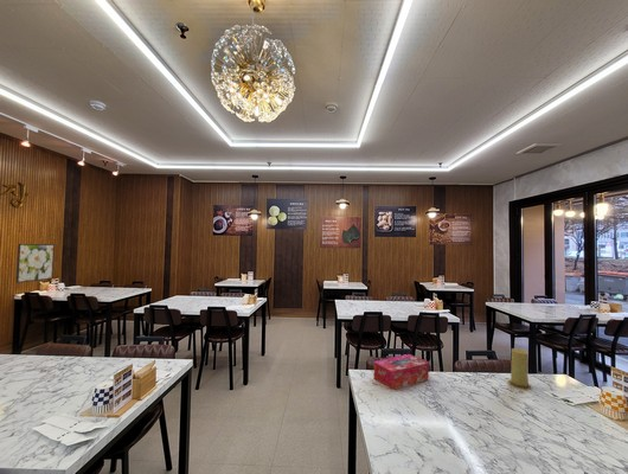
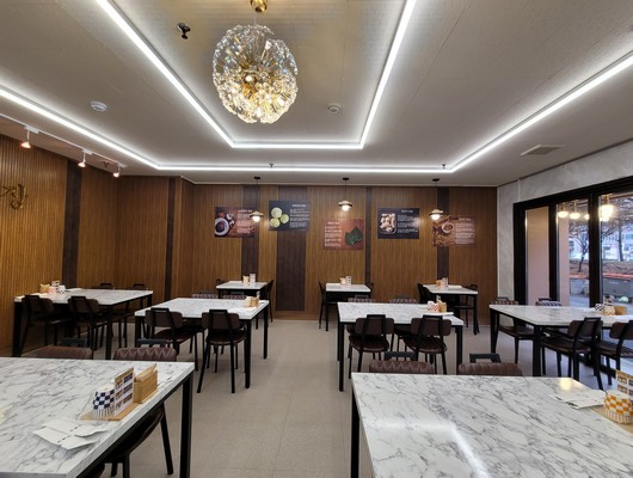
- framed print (36, 262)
- tissue box (400, 370)
- candle (519, 367)
